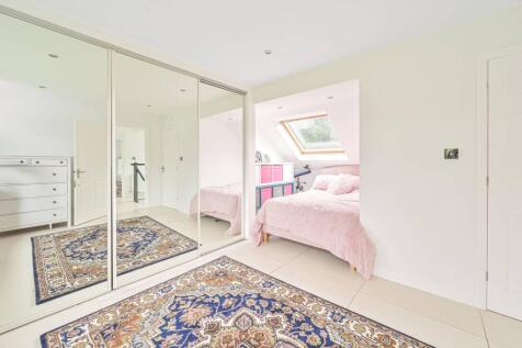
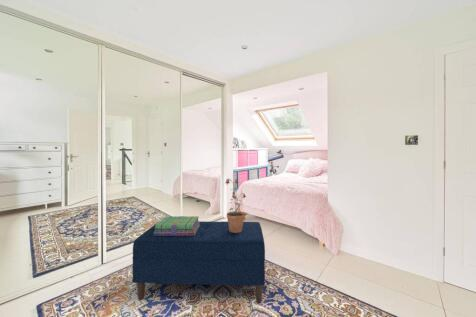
+ stack of books (178, 225)
+ bench (204, 257)
+ potted plant (236, 204)
